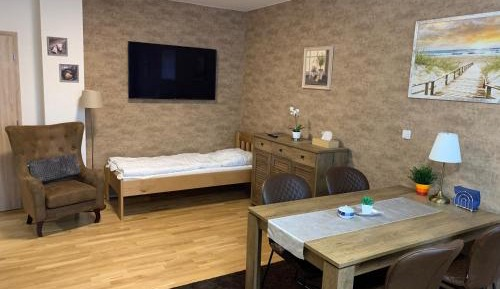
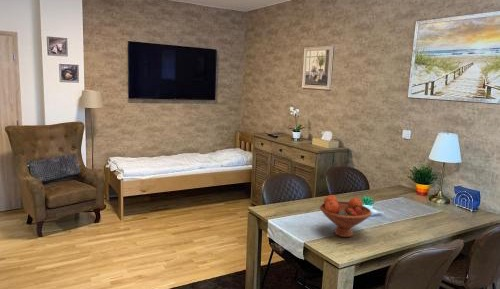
+ fruit bowl (344, 216)
